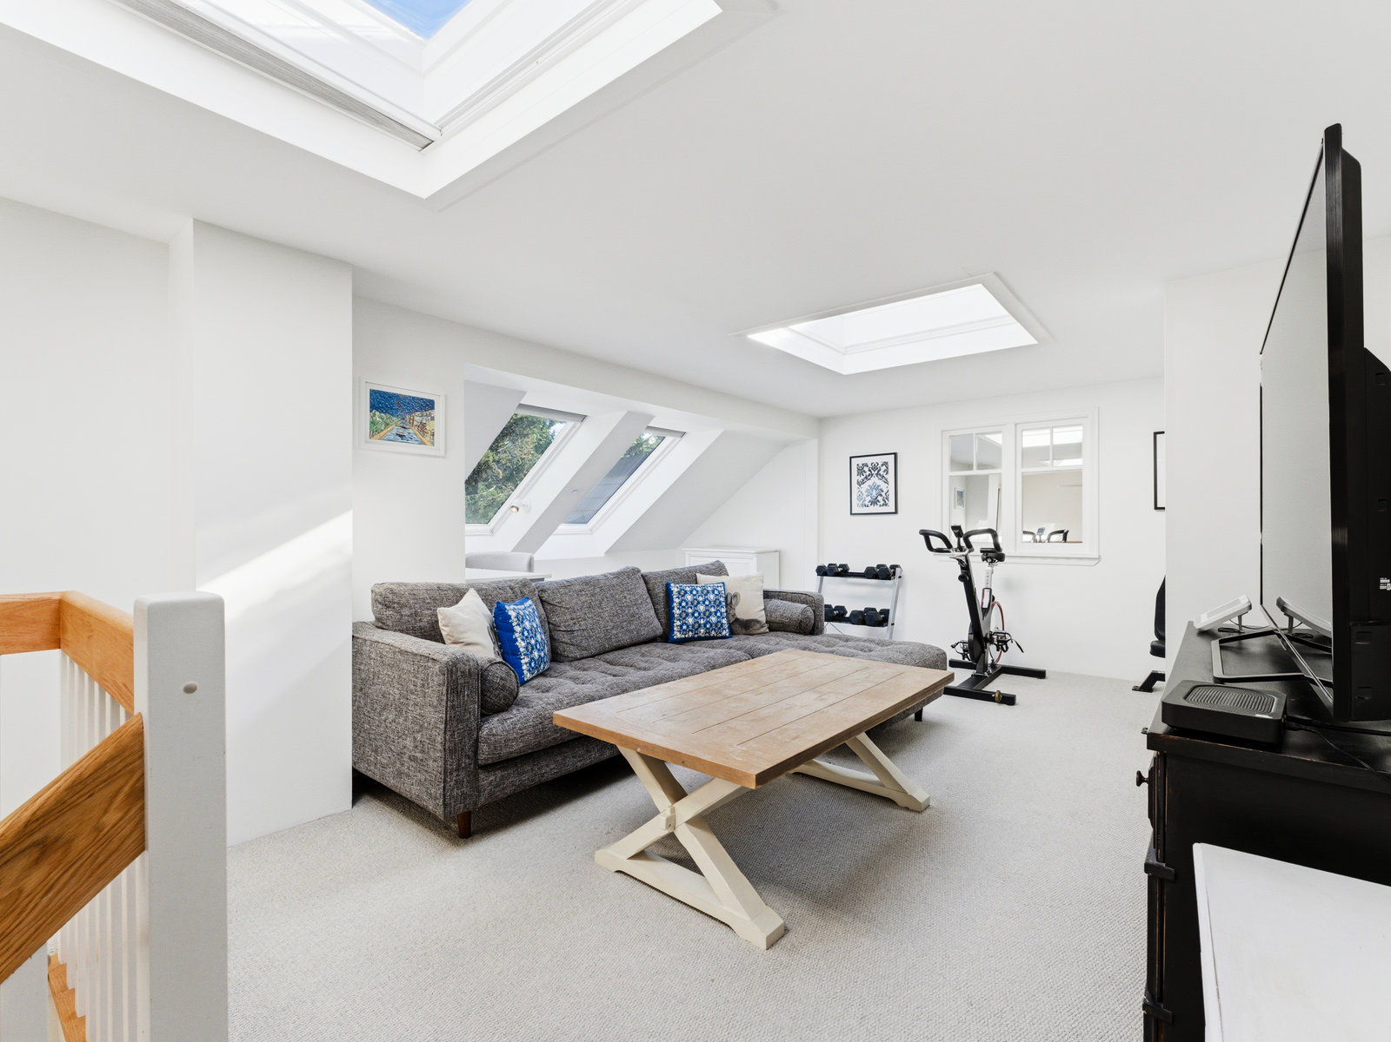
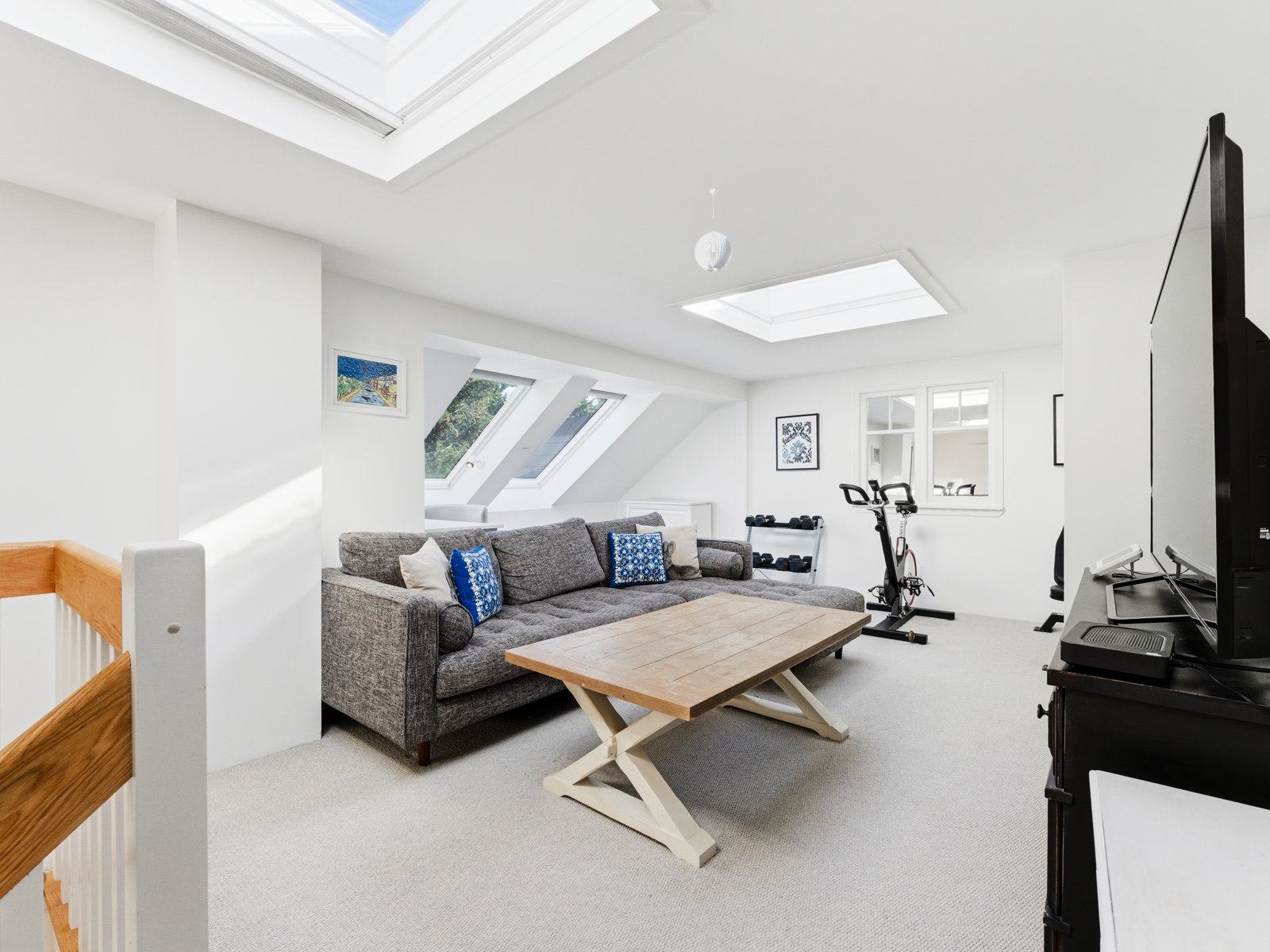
+ pendant light (714, 232)
